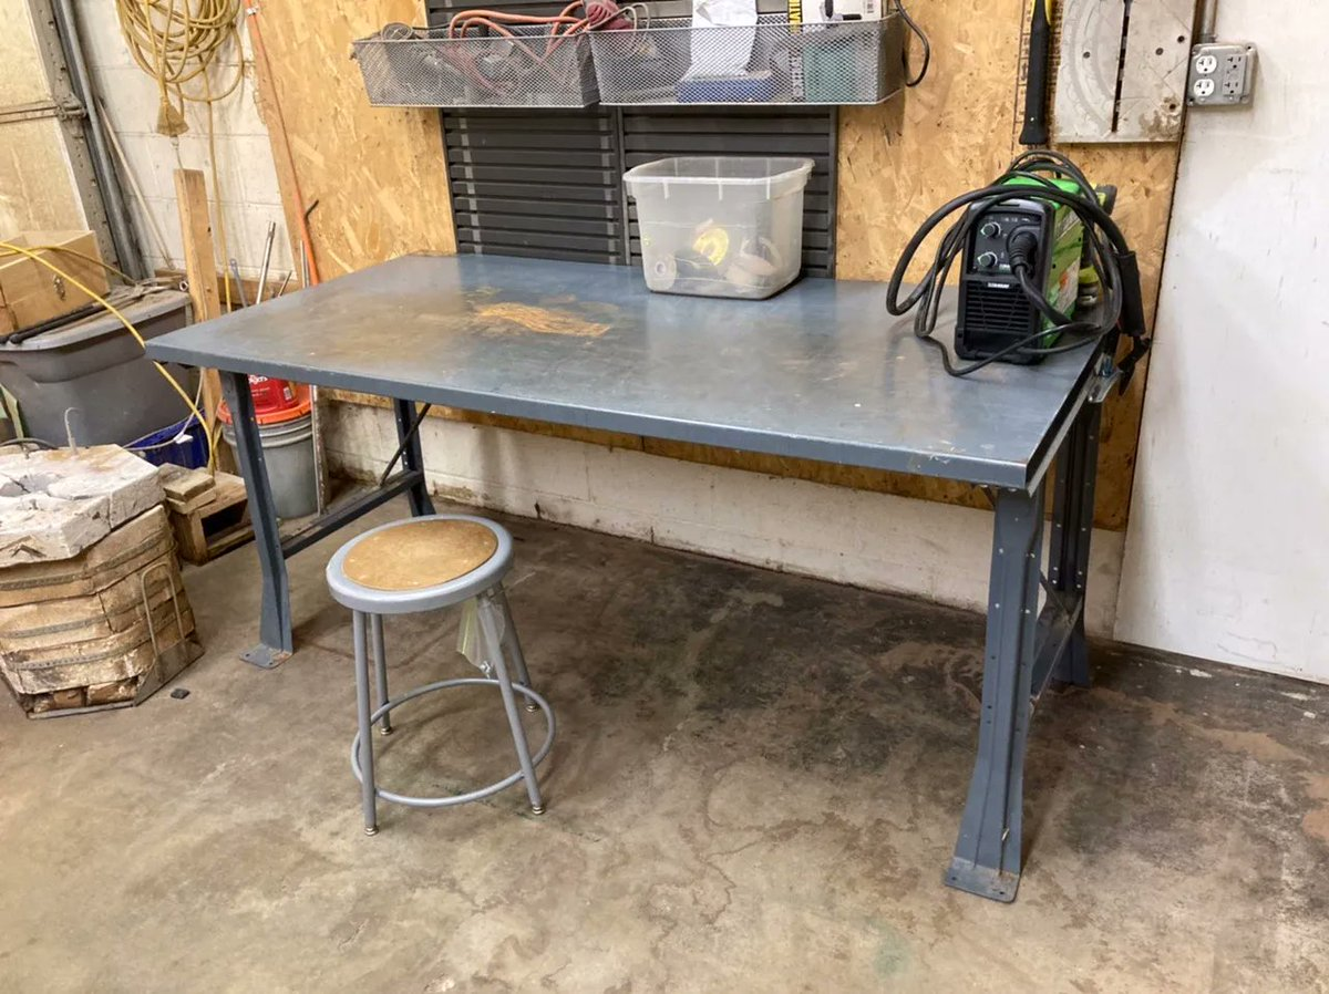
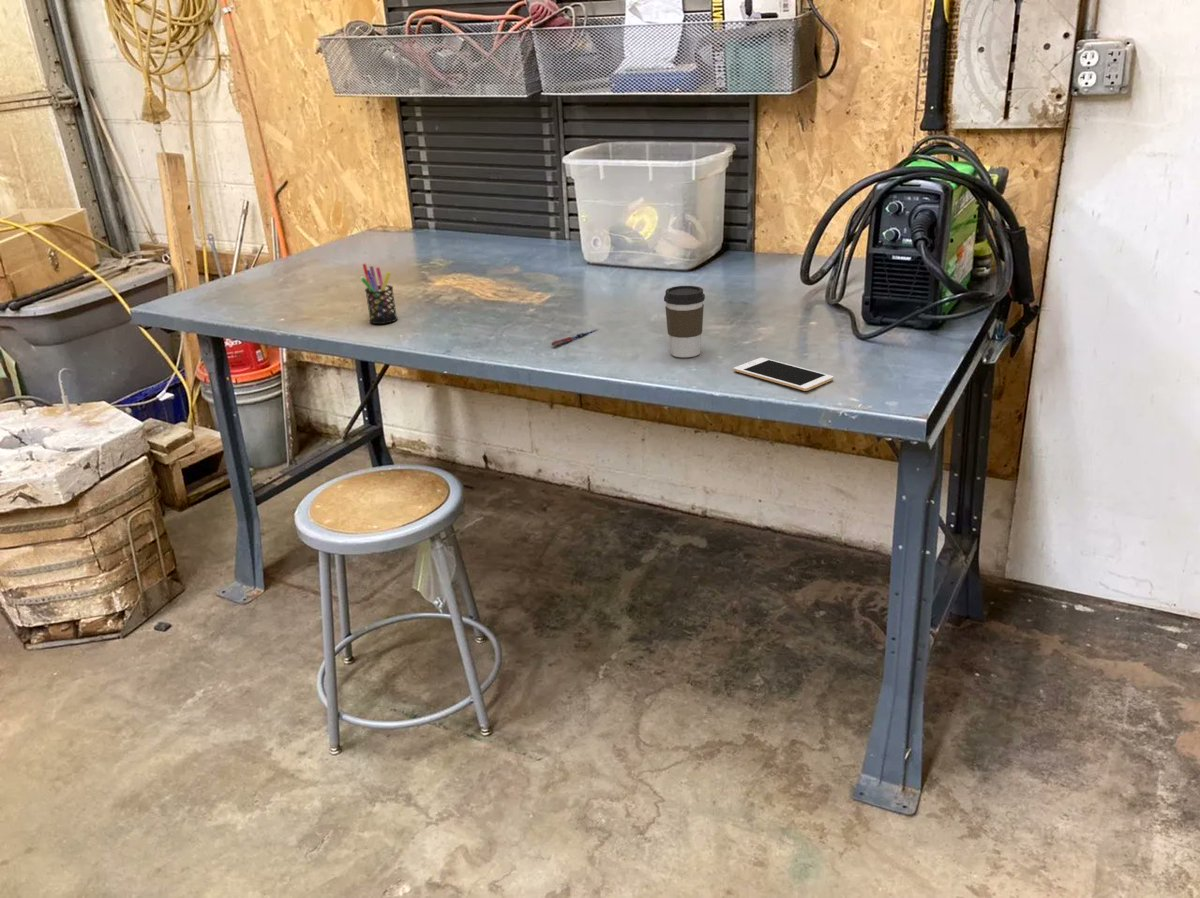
+ pen holder (376, 293)
+ coffee cup (684, 321)
+ cell phone (782, 373)
+ pen (577, 335)
